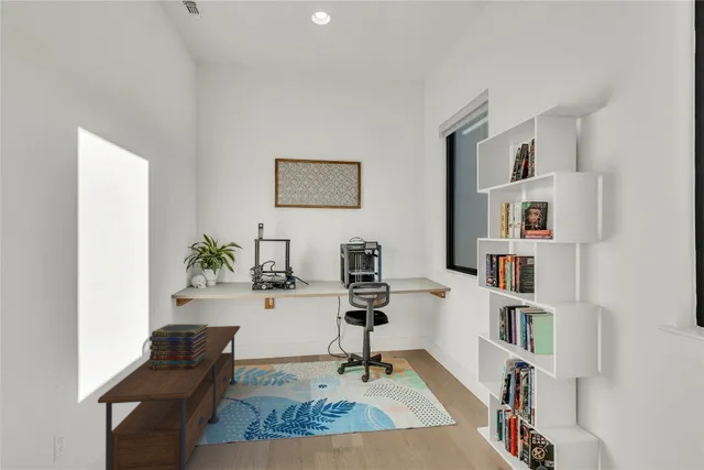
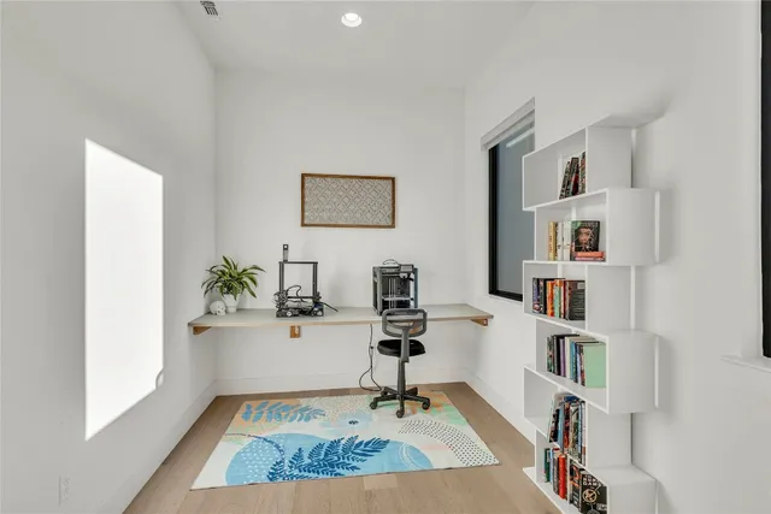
- media console (189, 386)
- book stack (179, 345)
